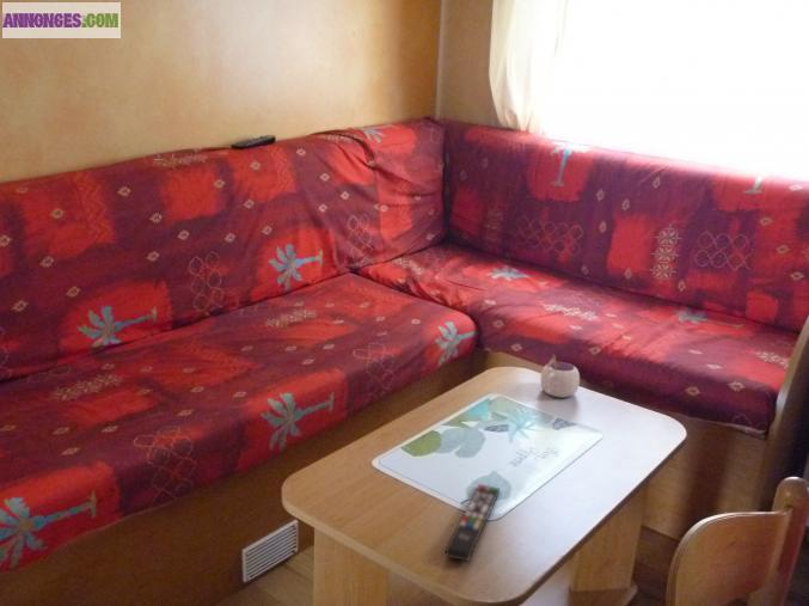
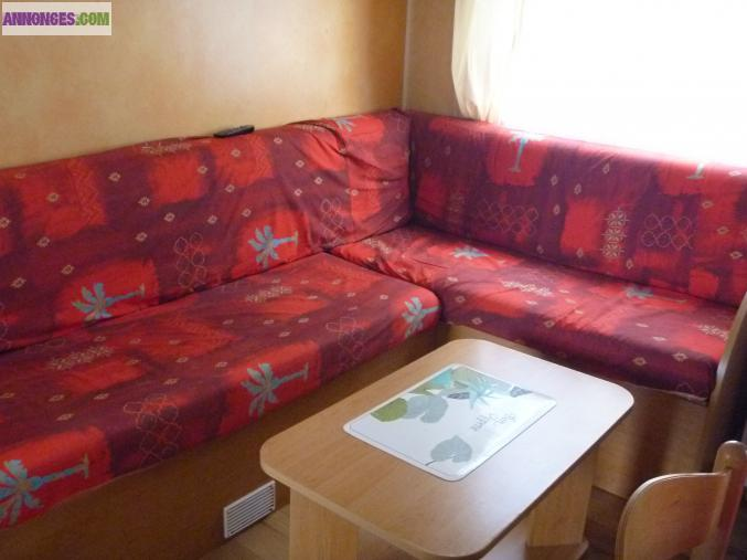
- remote control (473, 519)
- mug (557, 372)
